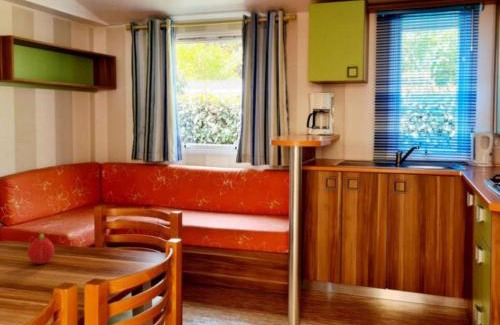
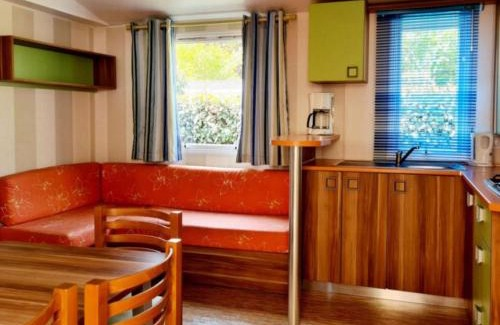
- fruit (41, 248)
